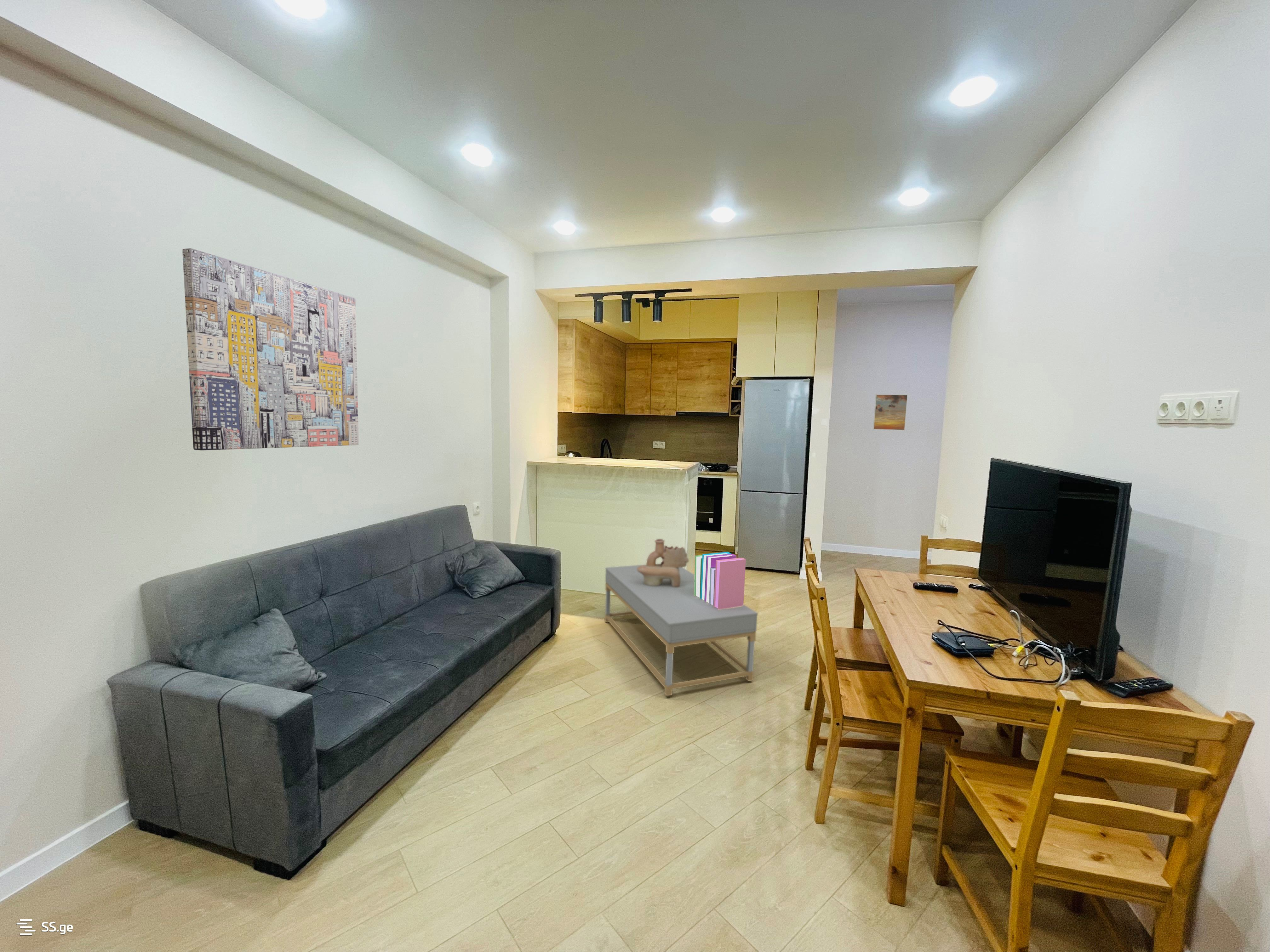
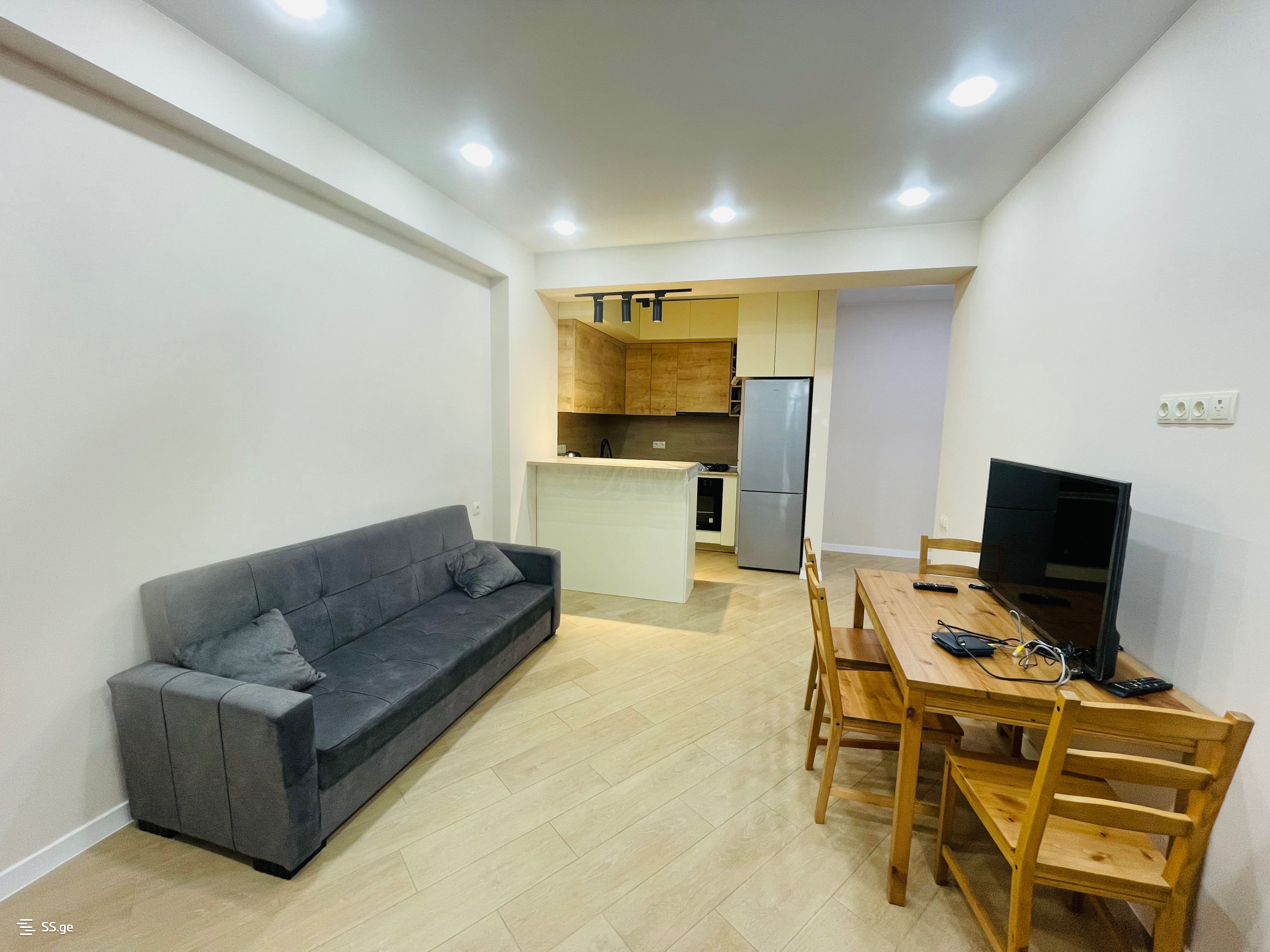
- wall art (285, 363)
- coffee table (672, 618)
- books (719, 578)
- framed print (890, 412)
- decorative vase (663, 561)
